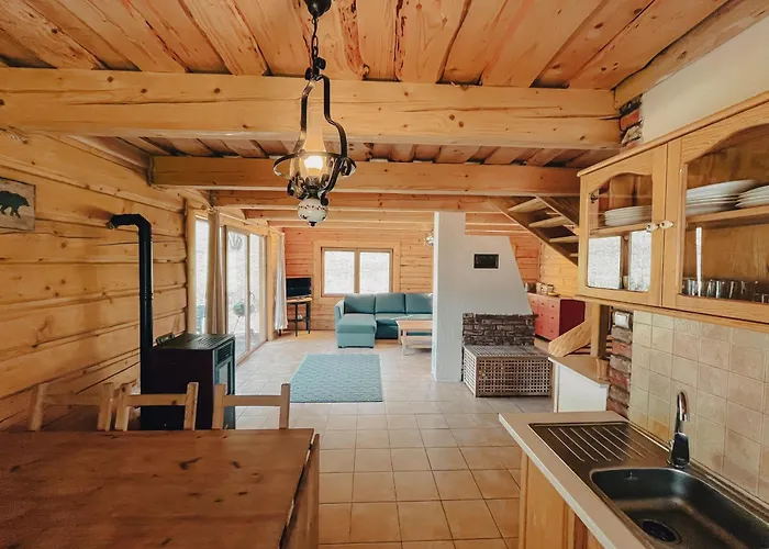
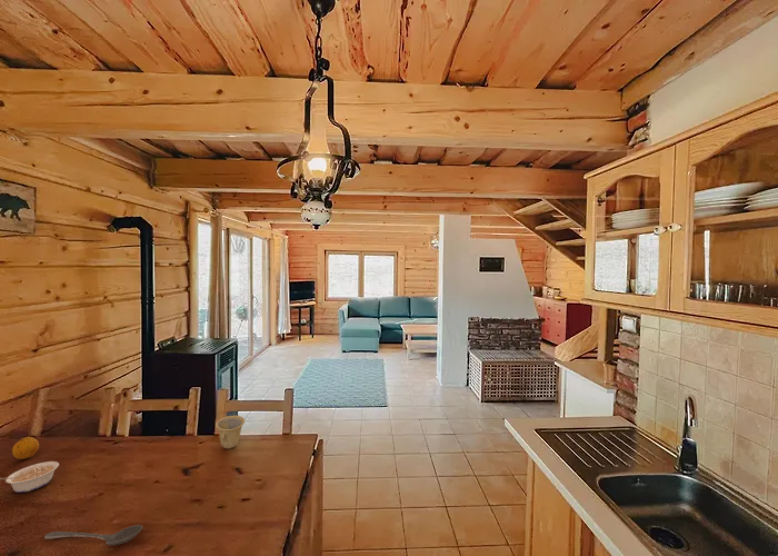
+ cup (230, 434)
+ stirrer (92, 534)
+ fruit (26, 447)
+ legume (31, 477)
